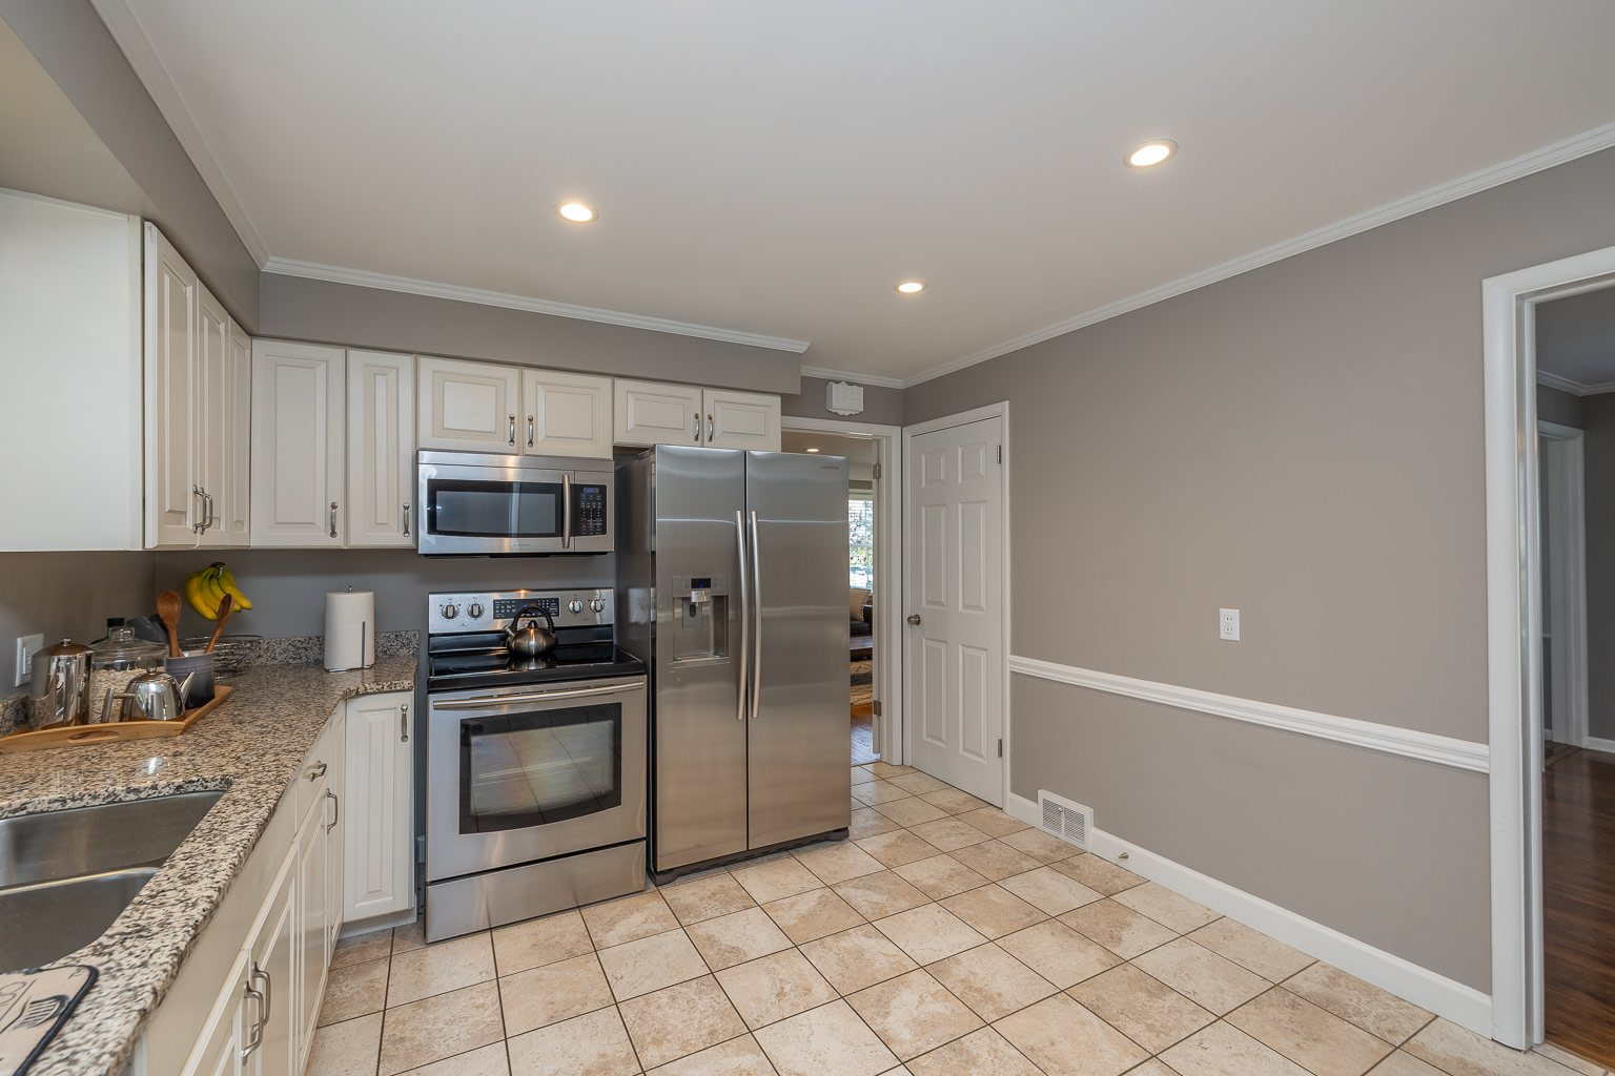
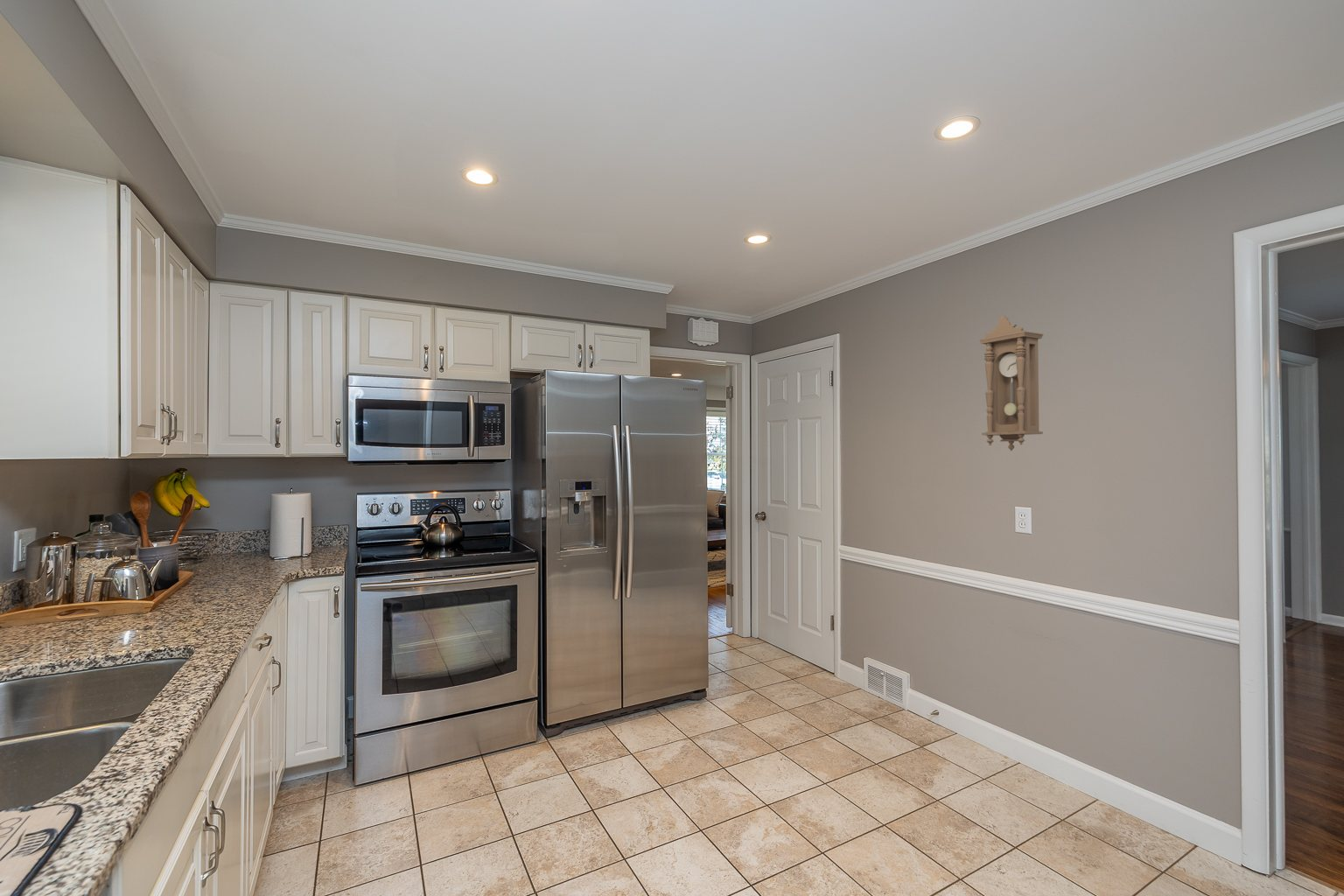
+ pendulum clock (1011, 383)
